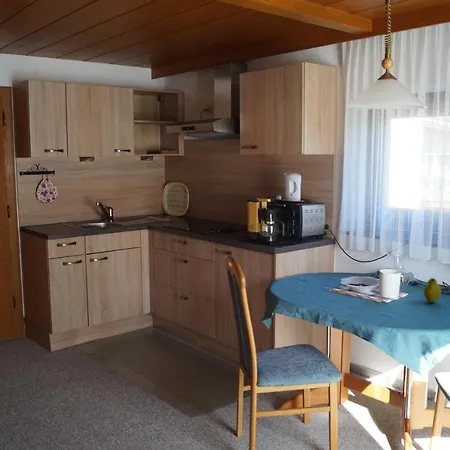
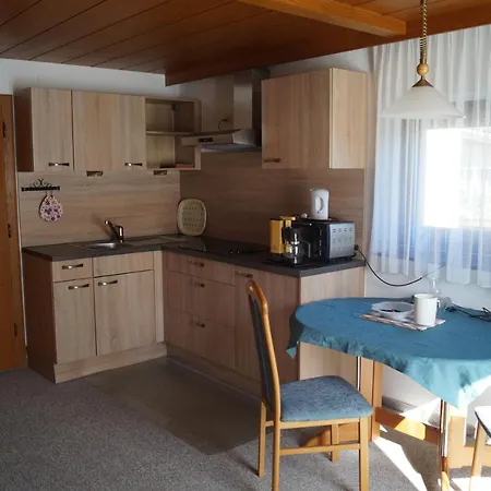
- fruit (432, 289)
